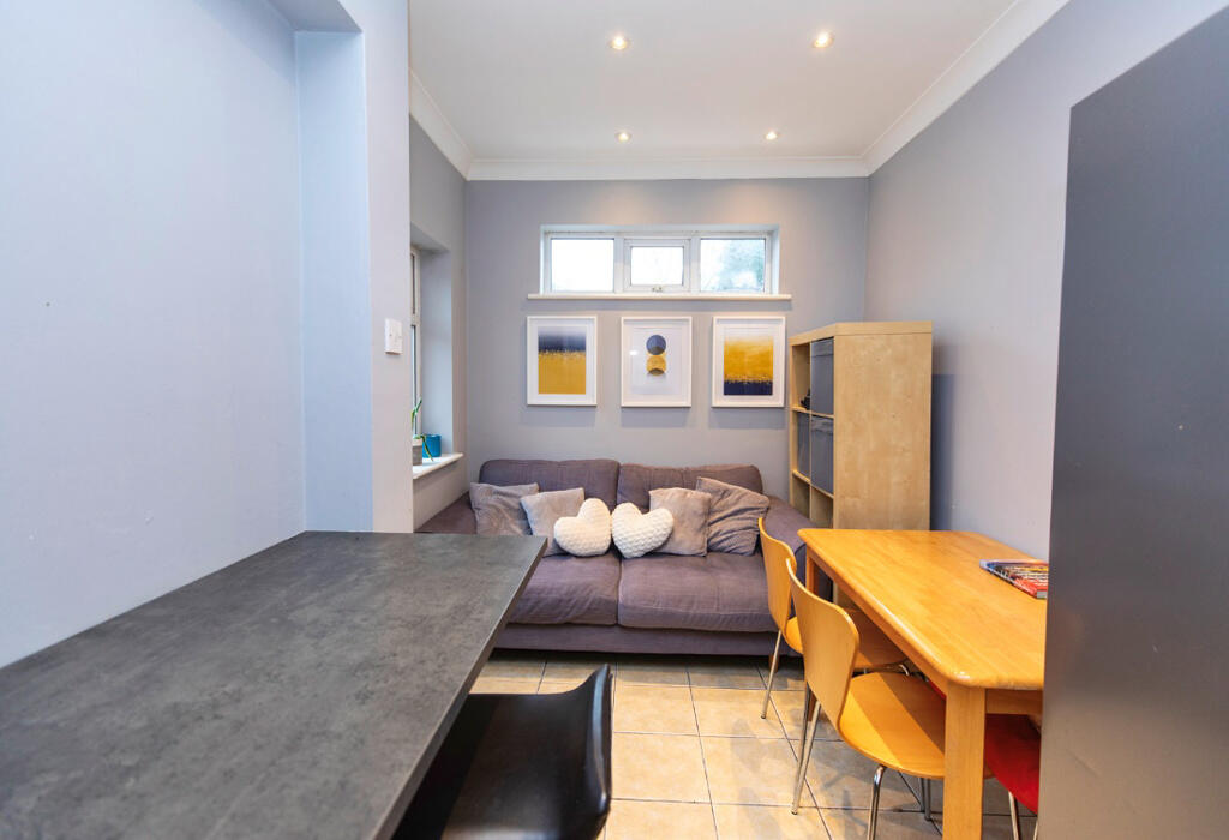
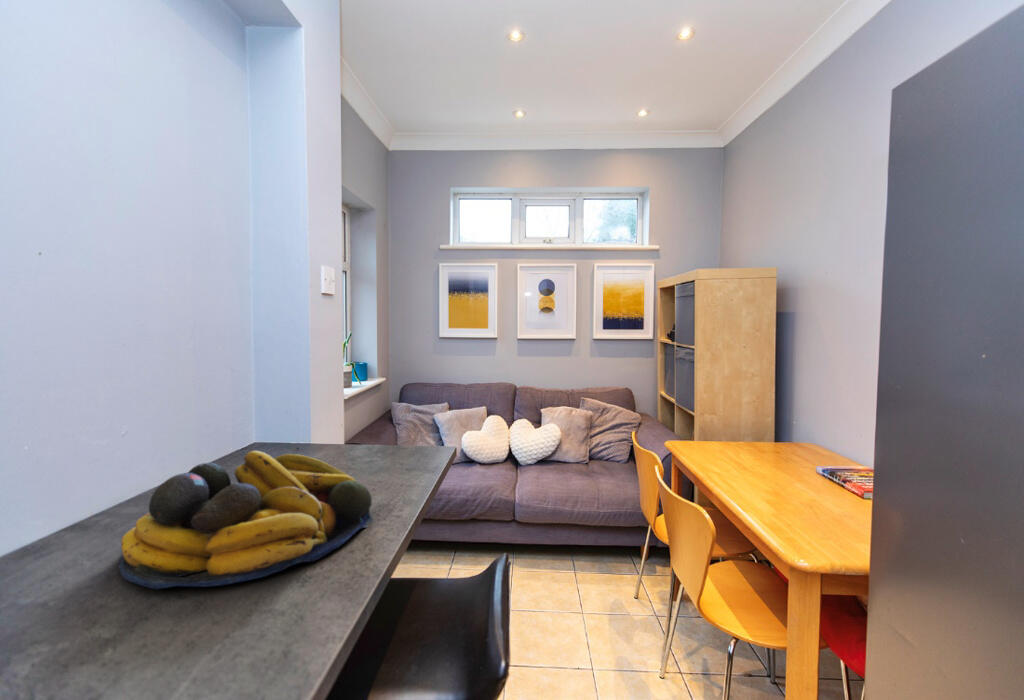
+ fruit bowl (259, 493)
